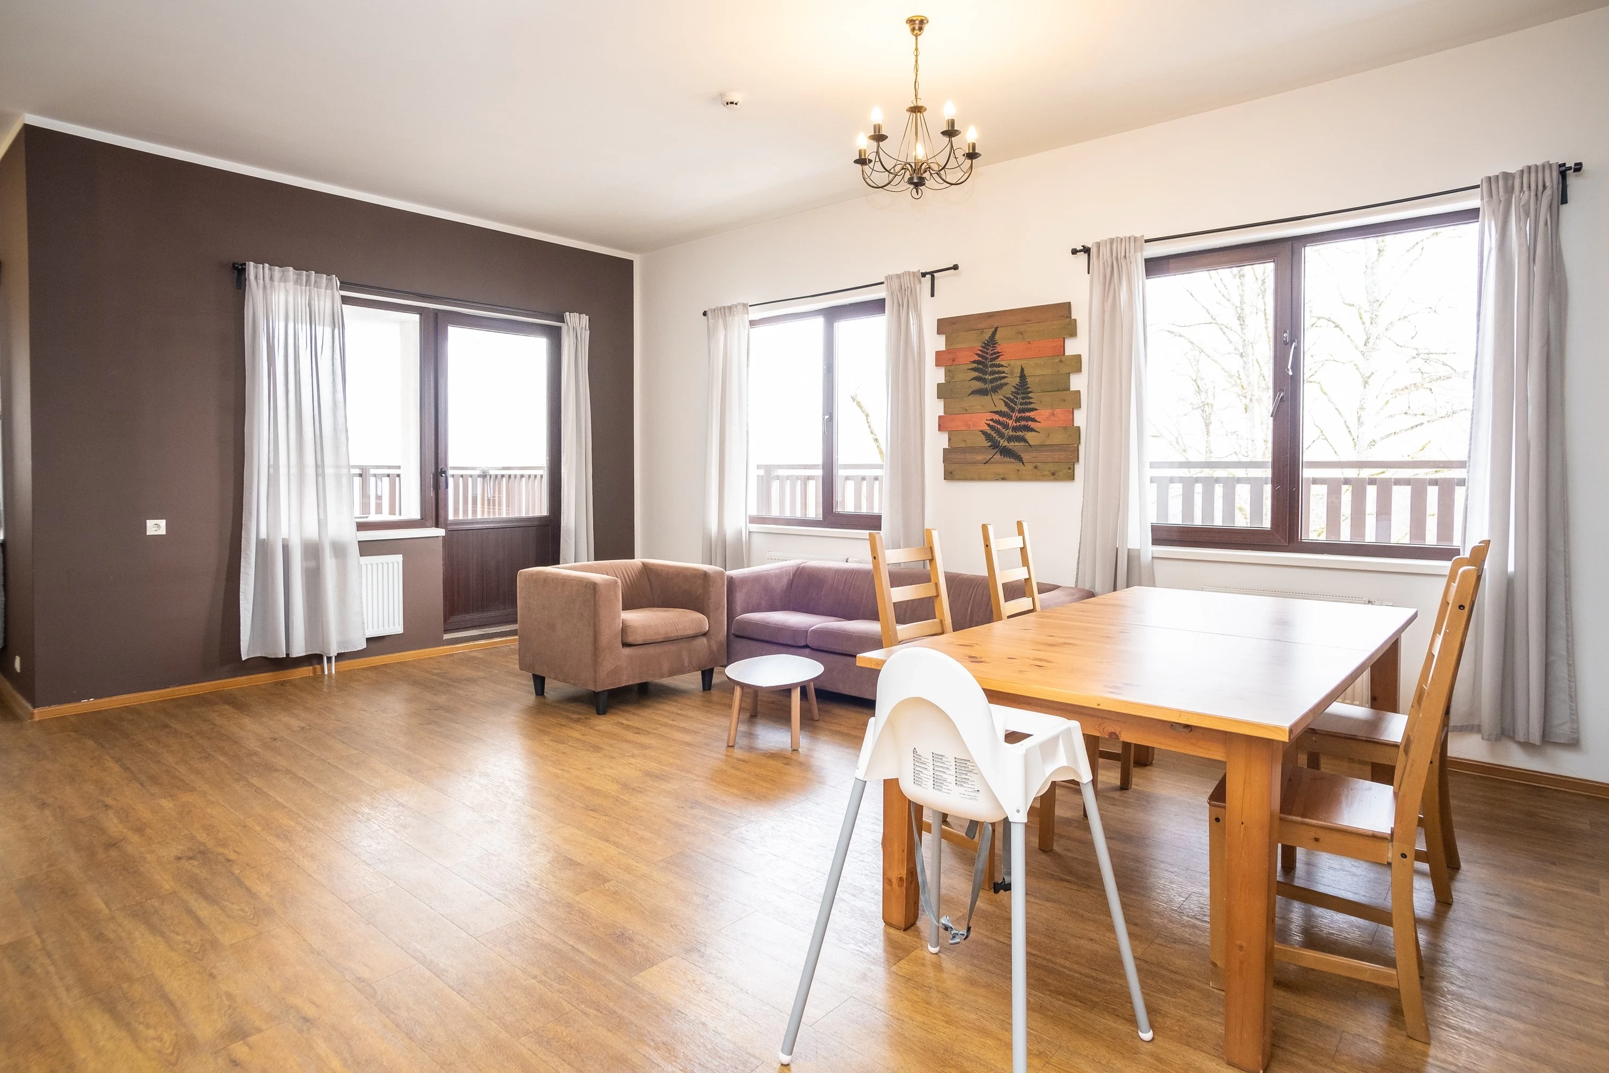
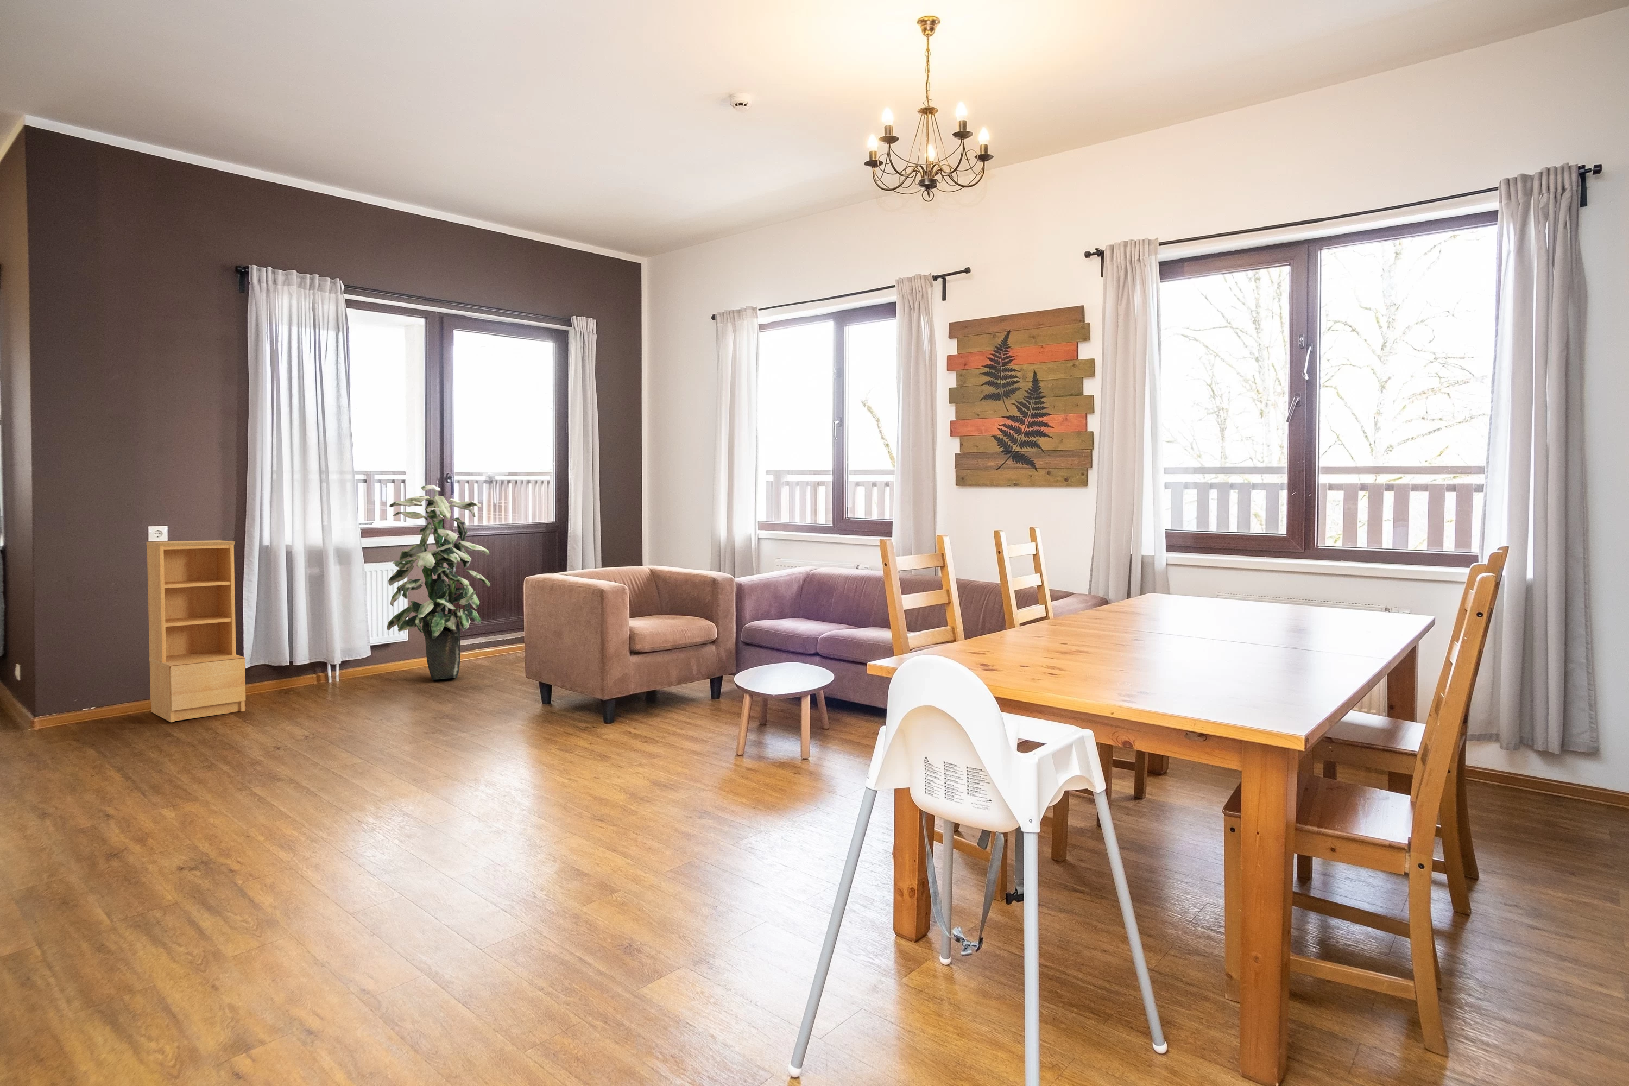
+ bookshelf (196, 627)
+ indoor plant (436, 583)
